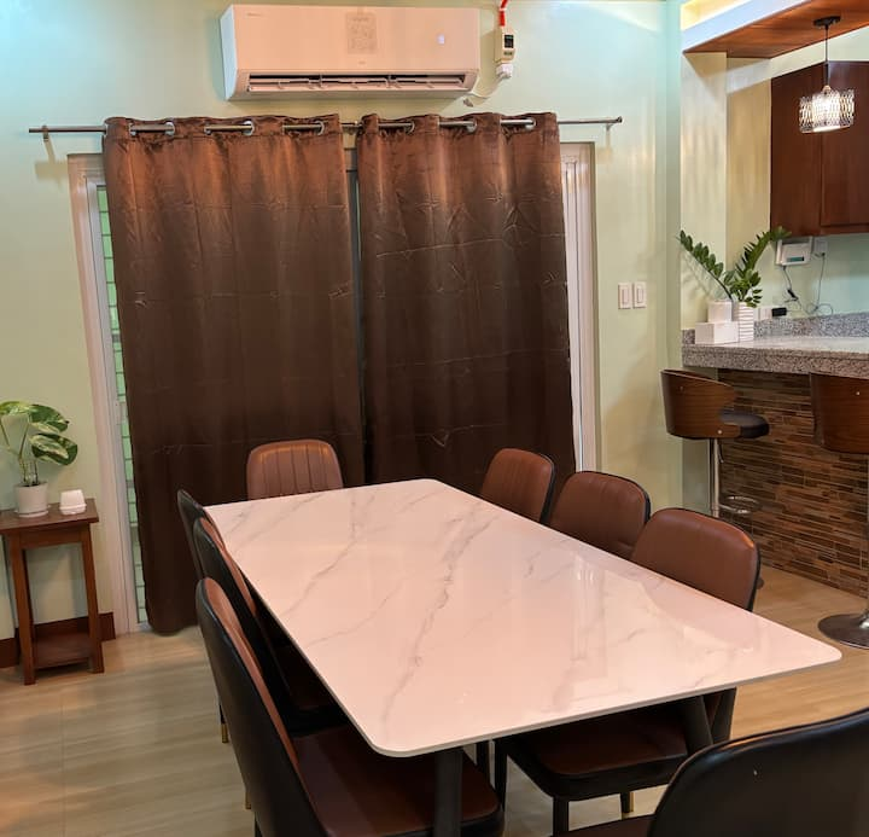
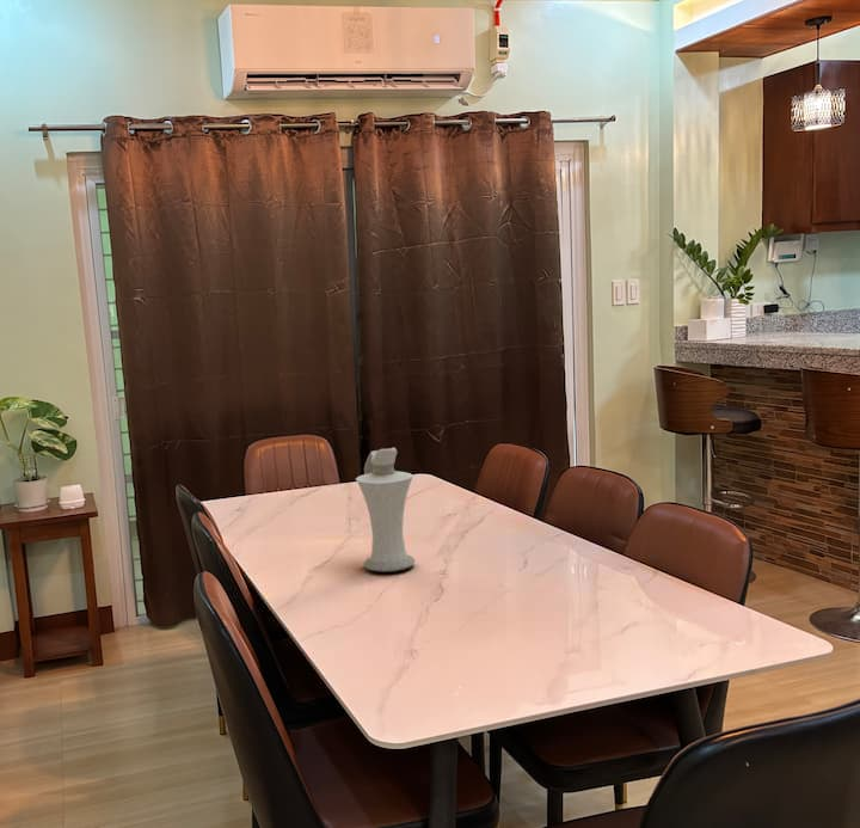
+ pitcher (382, 505)
